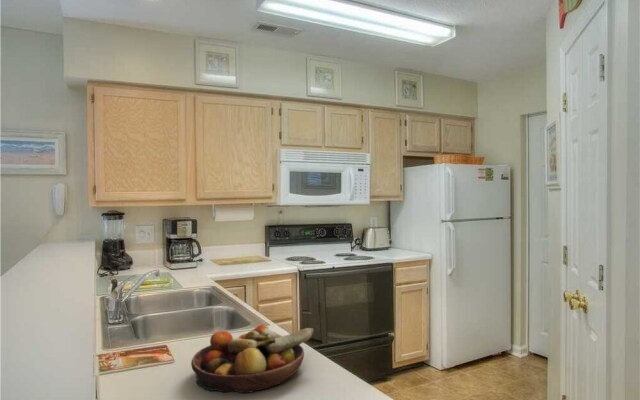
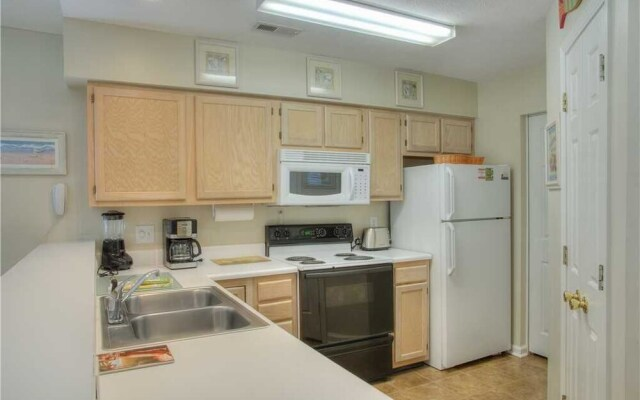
- fruit bowl (250, 348)
